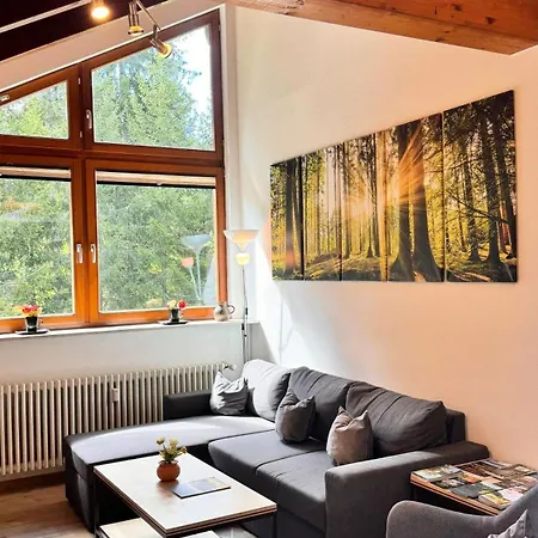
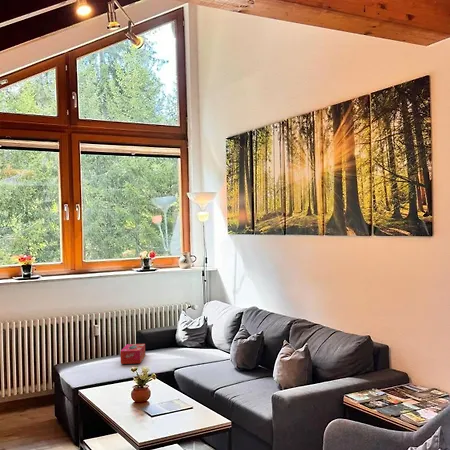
+ tissue box (133, 353)
